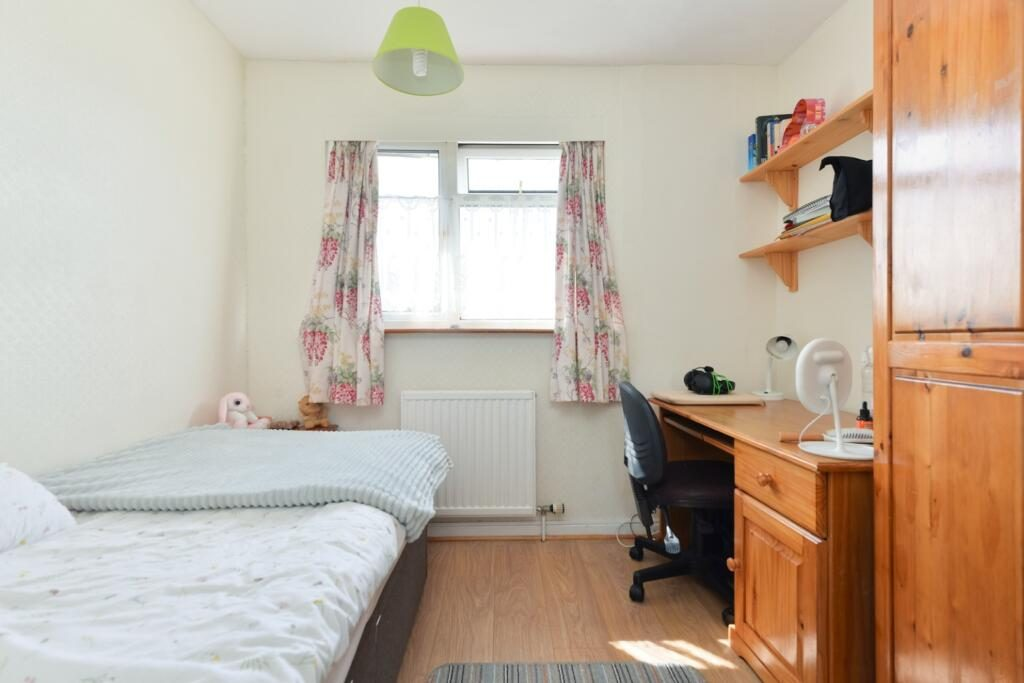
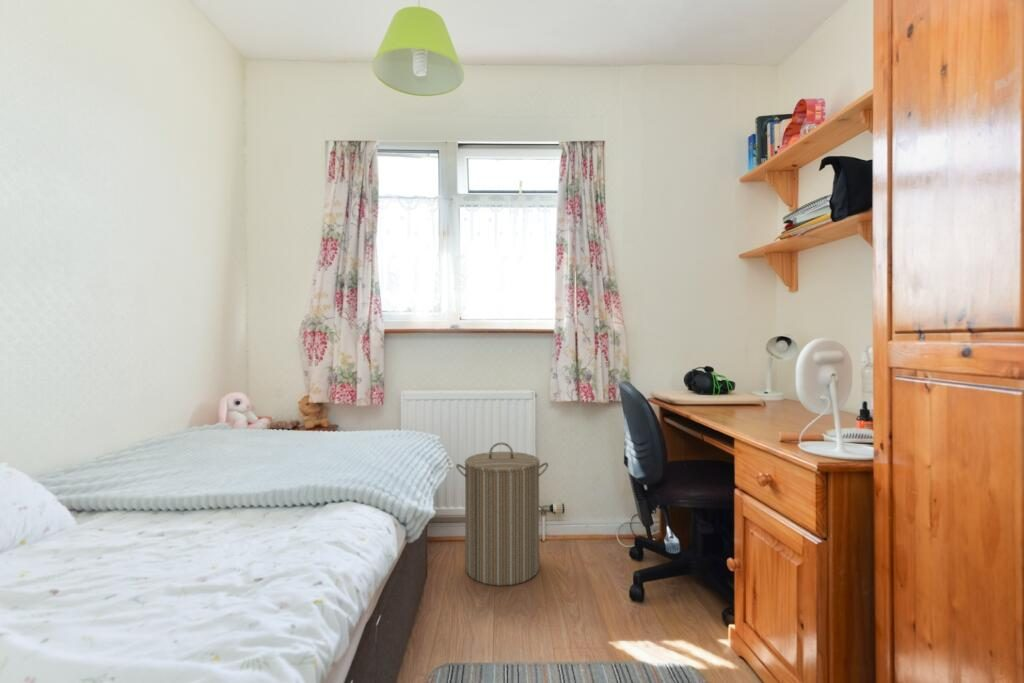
+ laundry hamper (502, 505)
